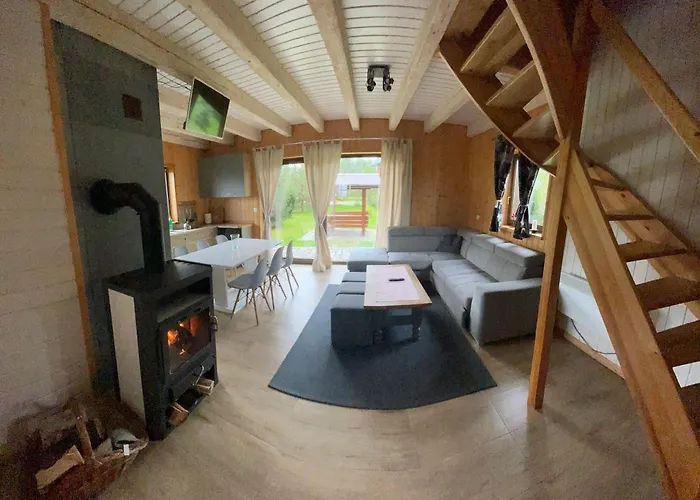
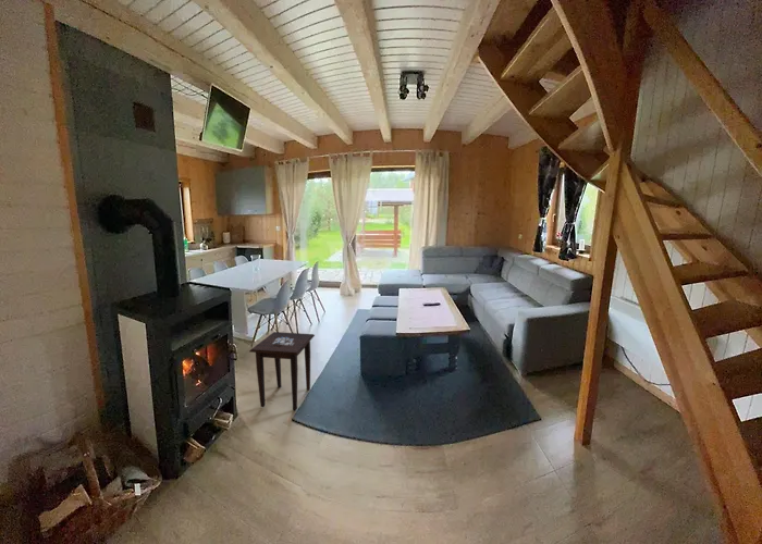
+ side table (280, 369)
